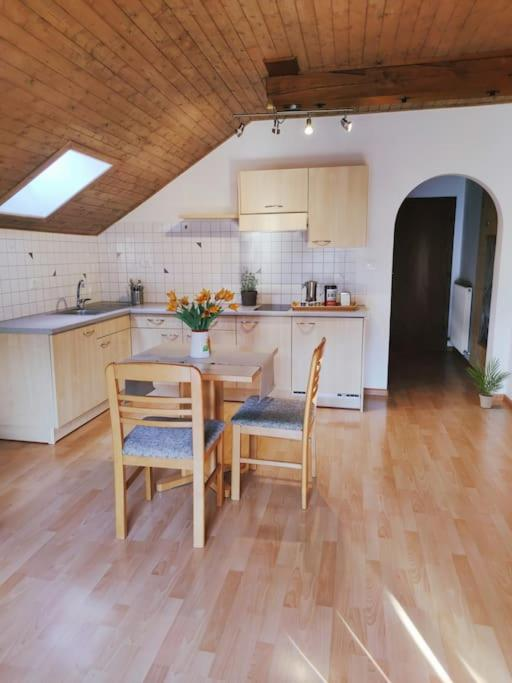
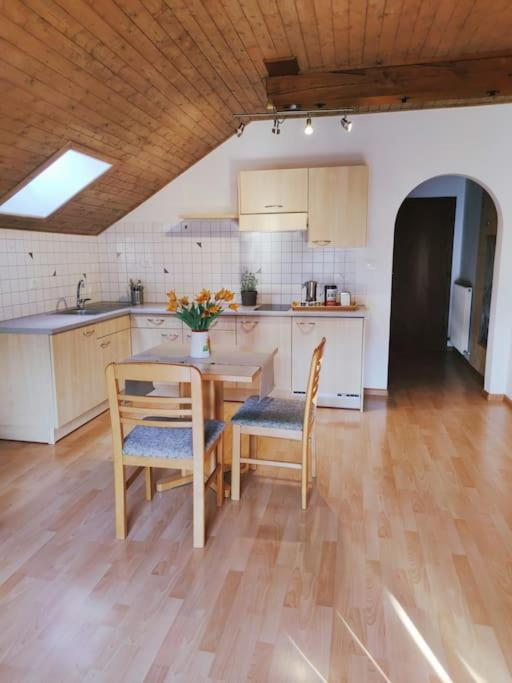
- potted plant (487, 383)
